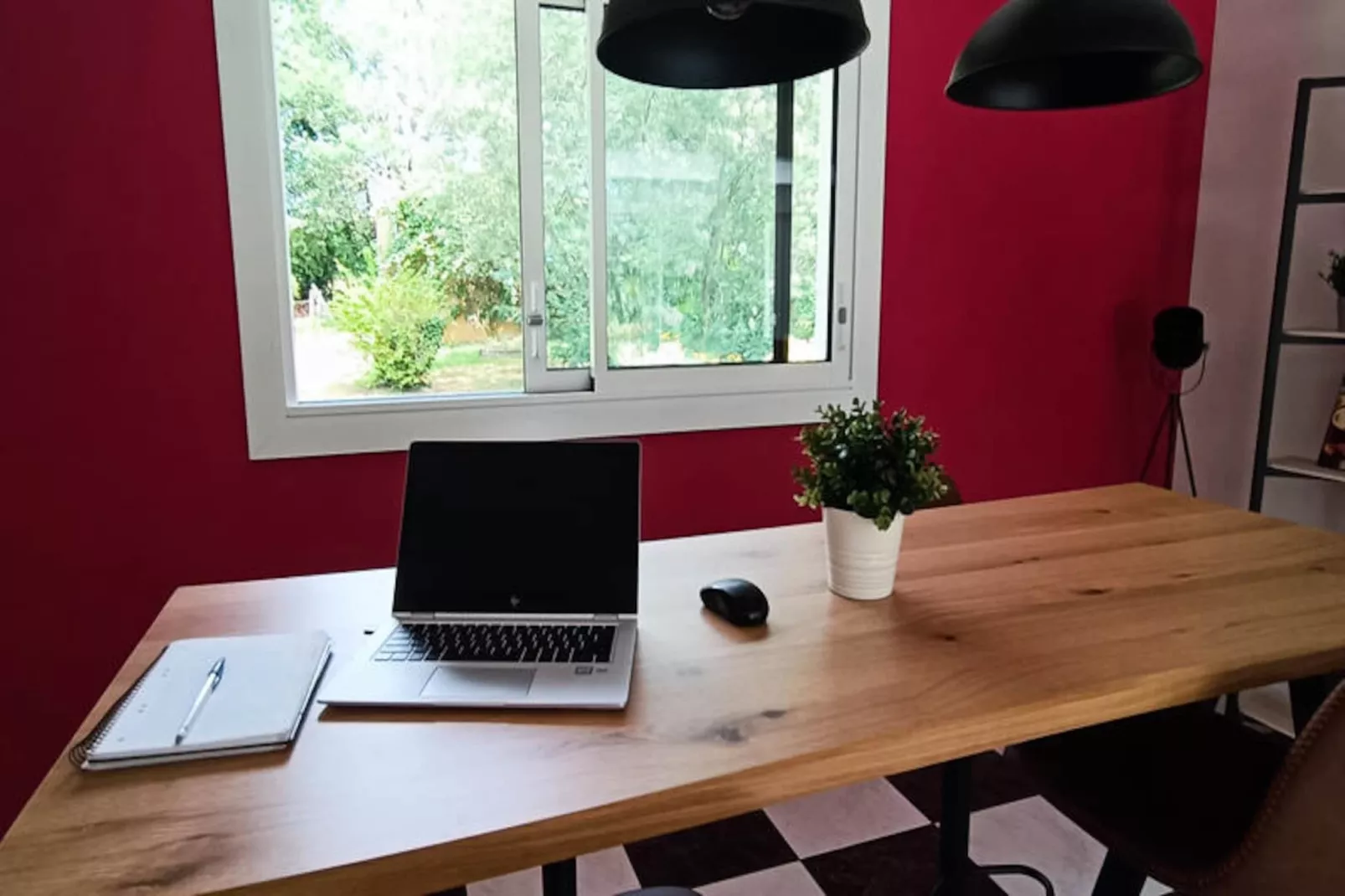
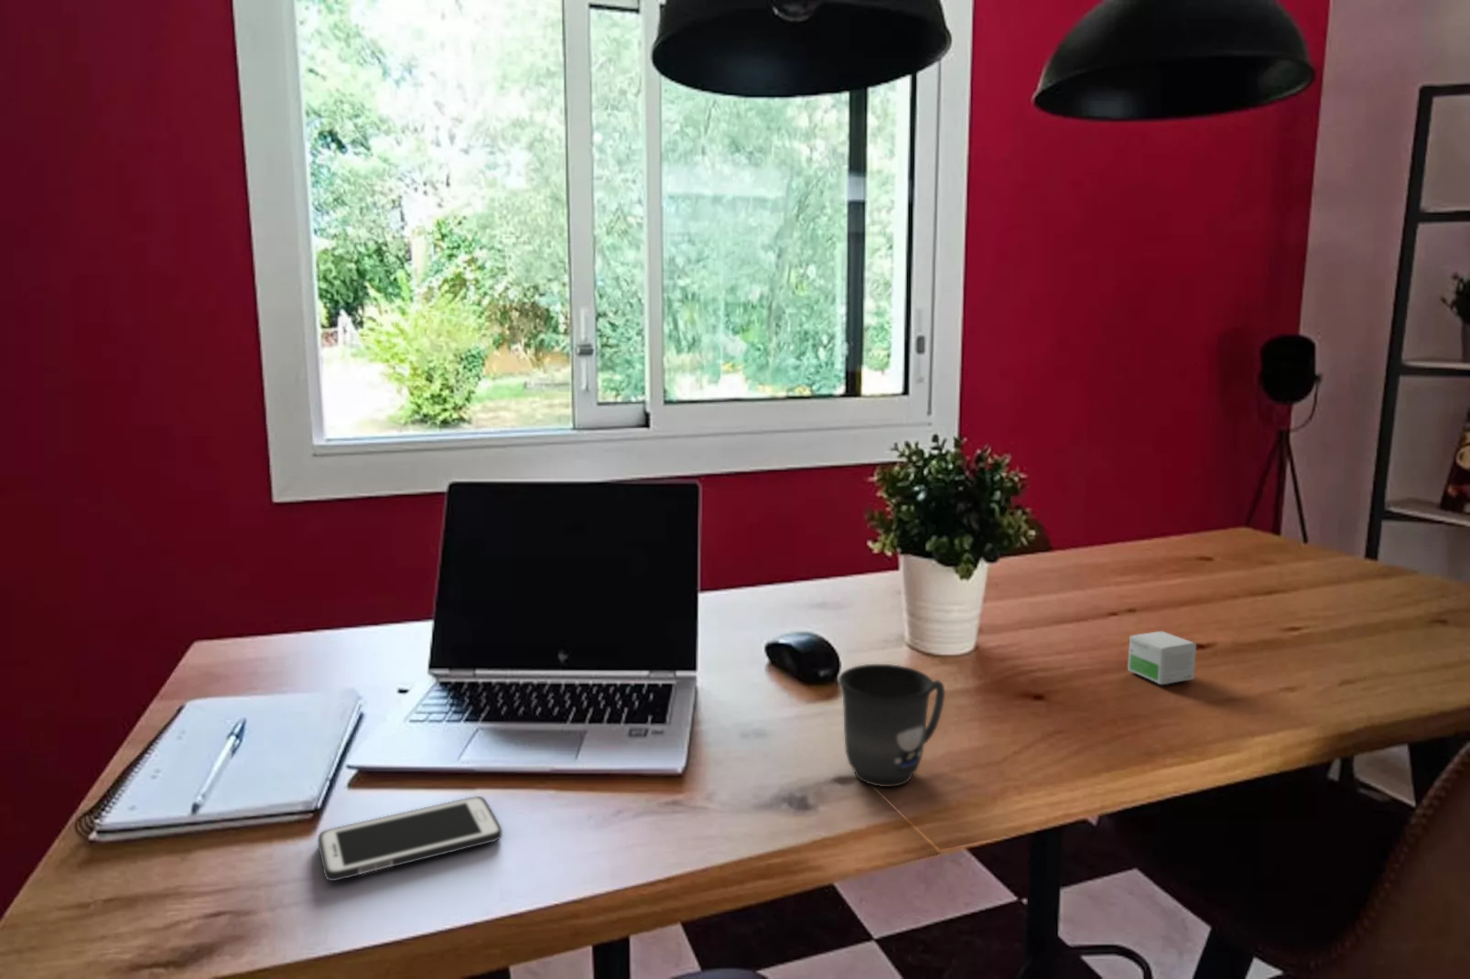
+ cell phone (410, 836)
+ mug (897, 723)
+ small box (1162, 657)
